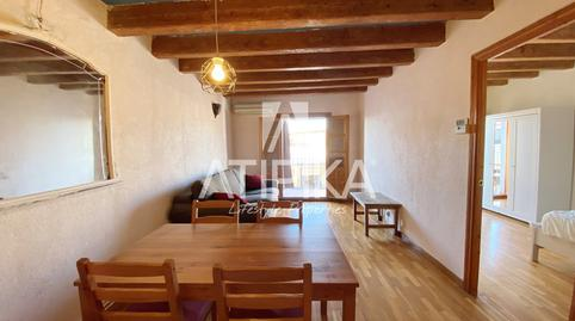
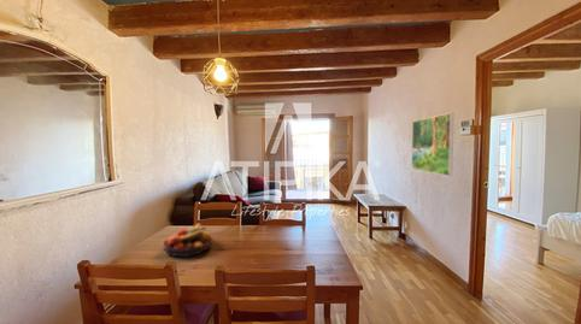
+ fruit bowl (188, 237)
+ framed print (429, 145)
